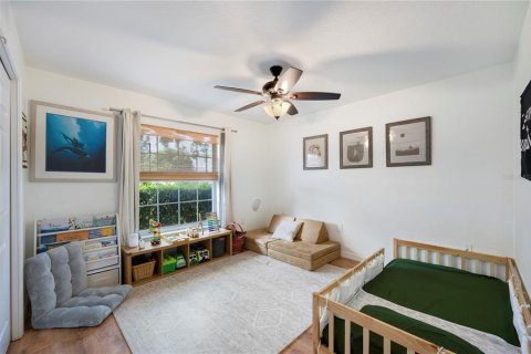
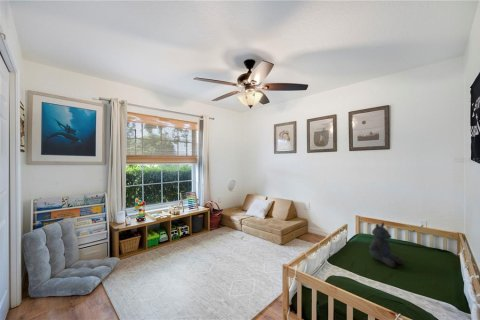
+ stuffed bear (385, 243)
